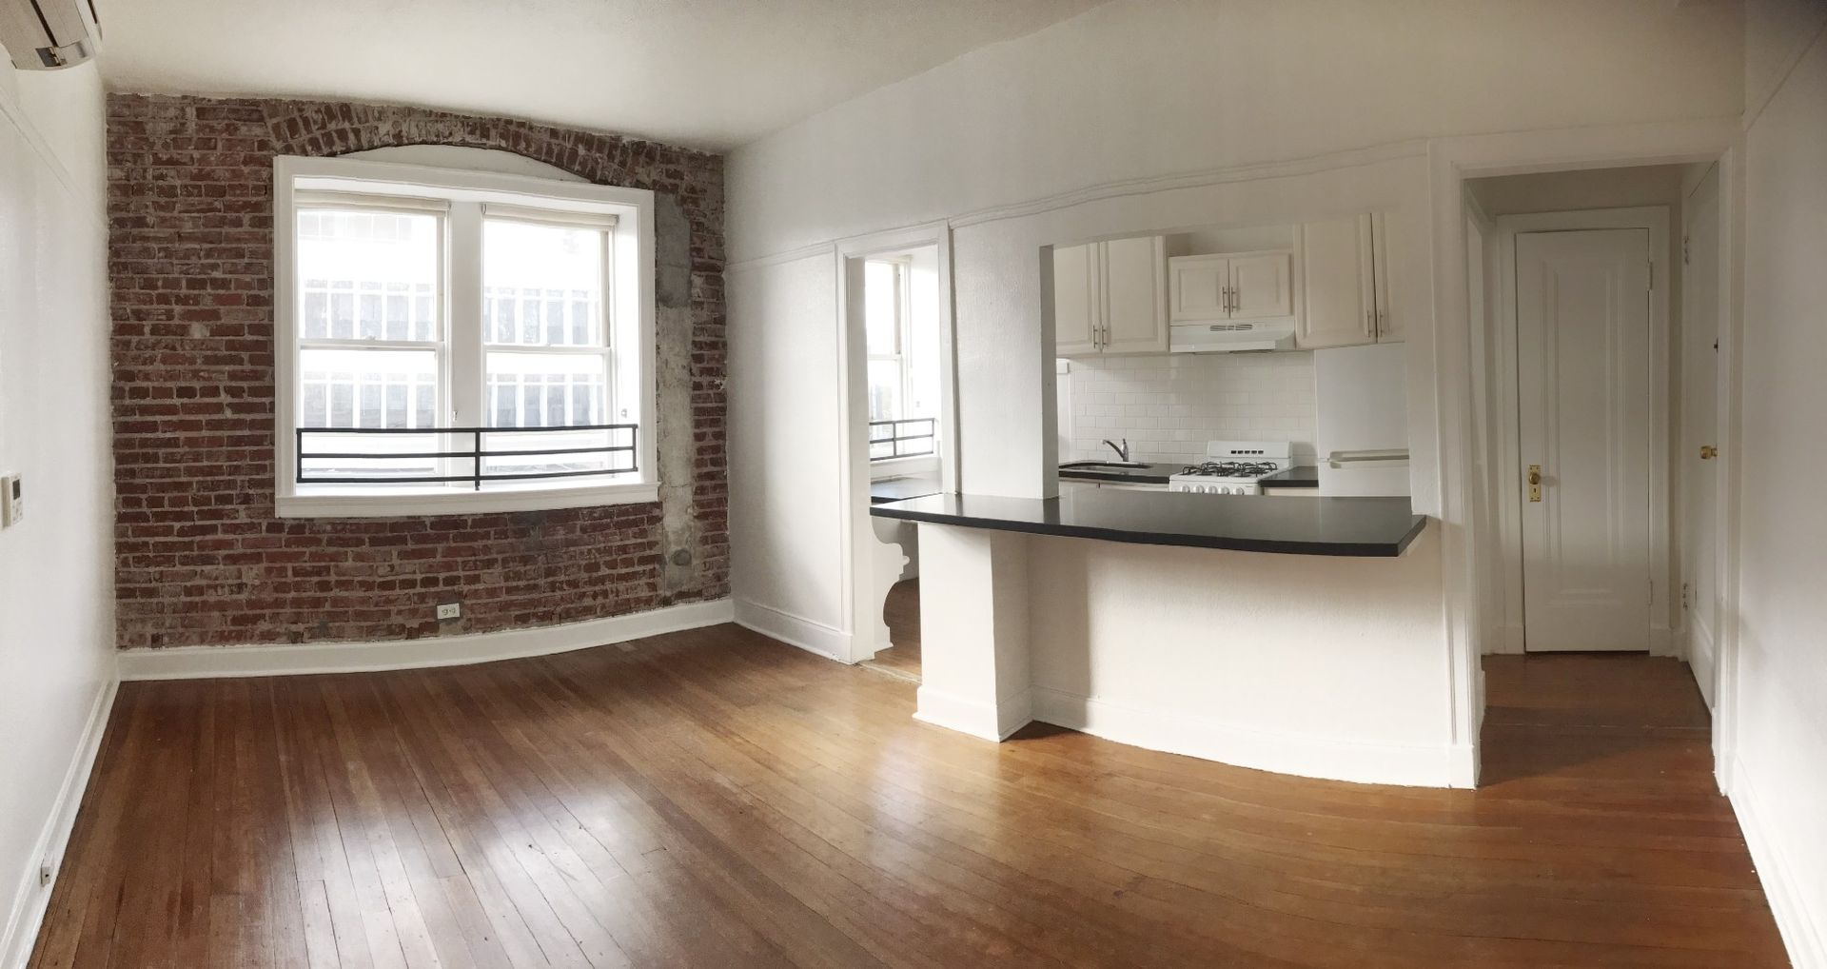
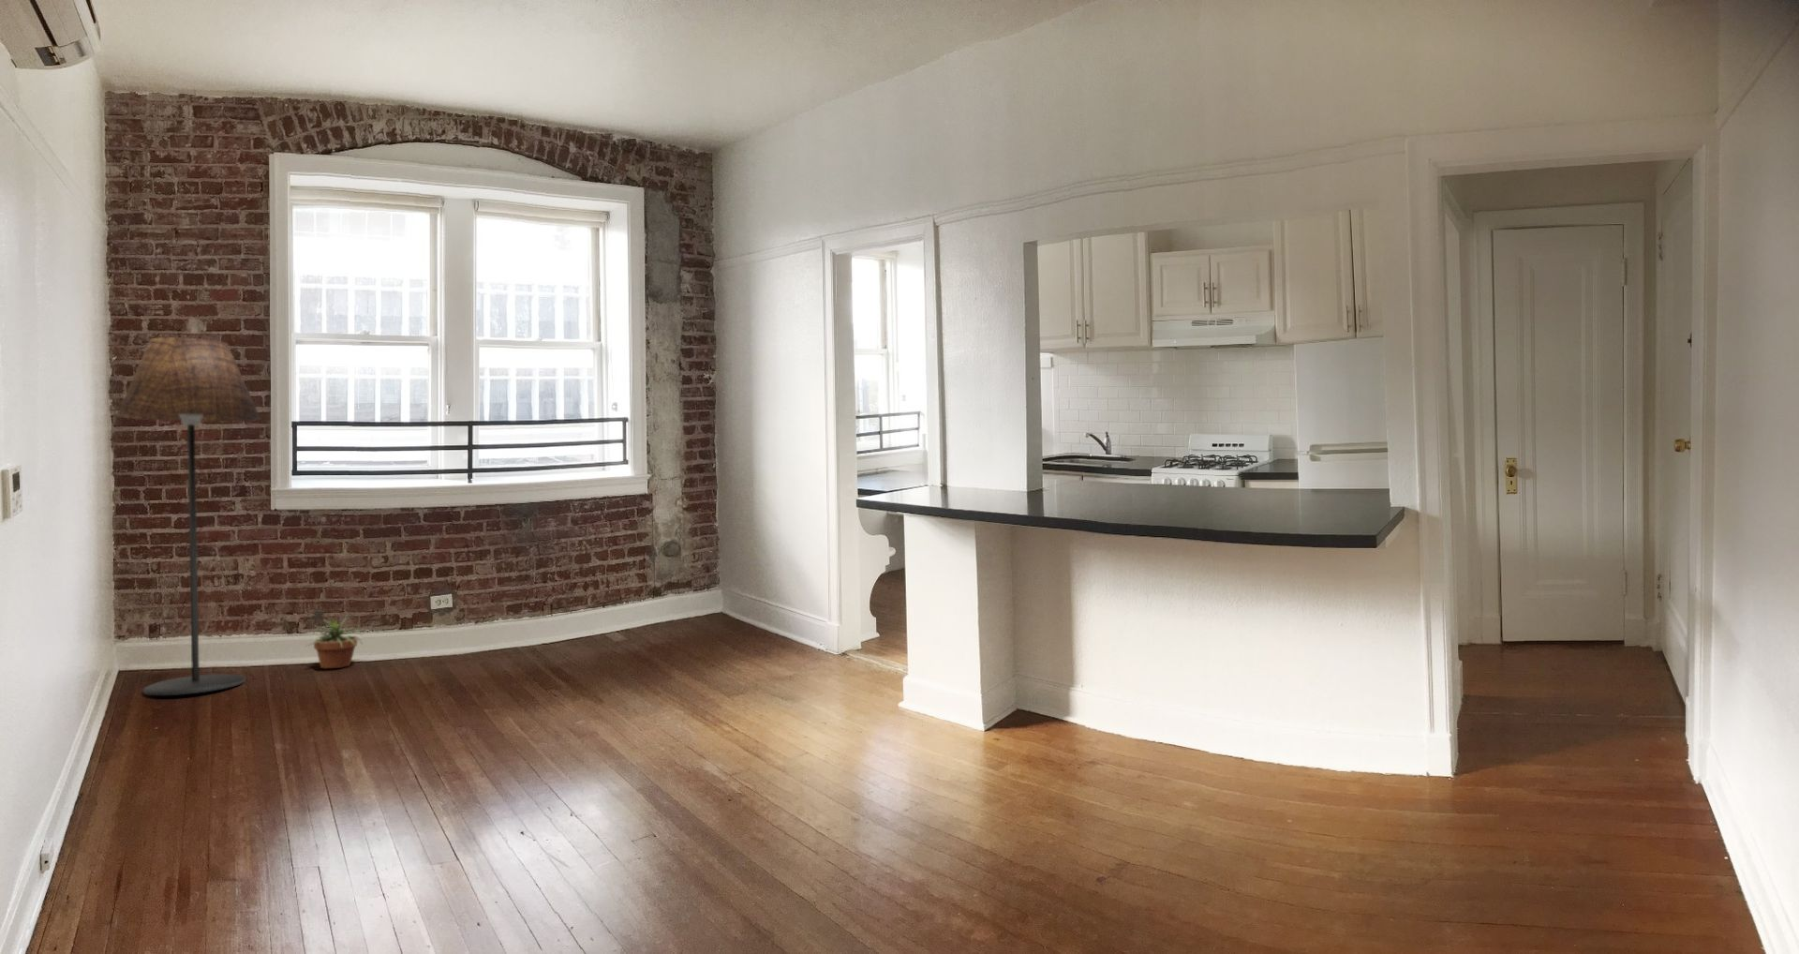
+ floor lamp (192, 514)
+ potted plant (337, 641)
